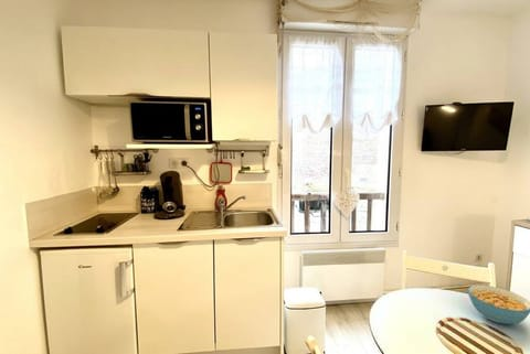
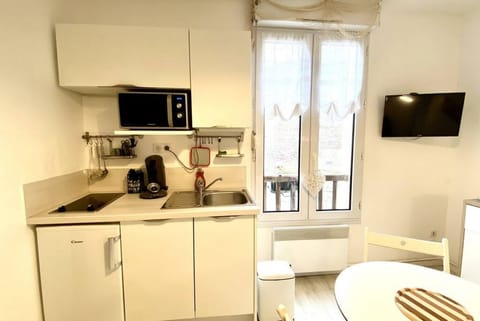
- cereal bowl (497, 308)
